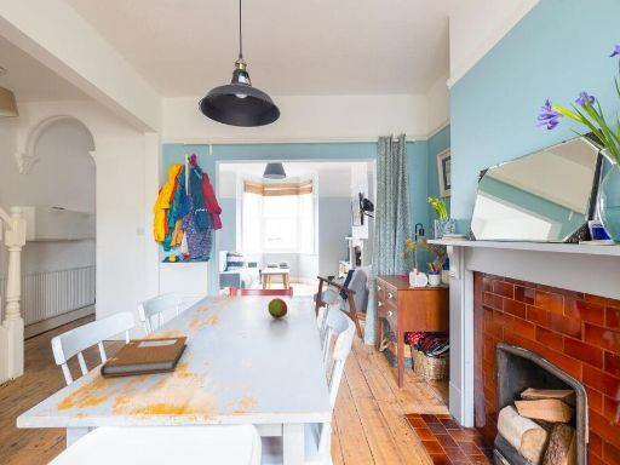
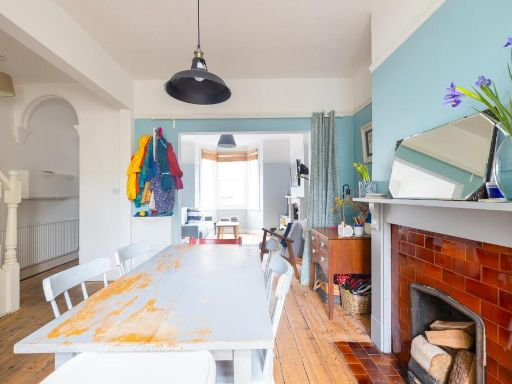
- fruit (277, 308)
- notebook (149, 354)
